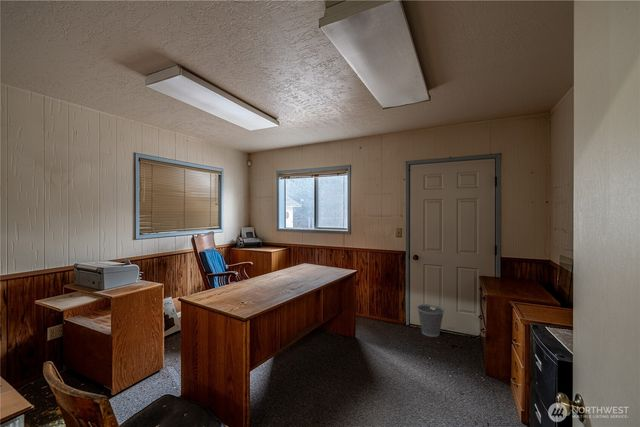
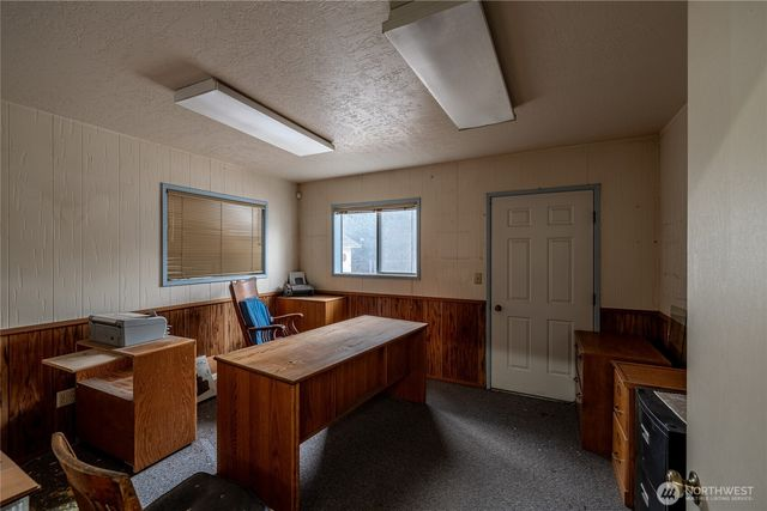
- wastebasket (430, 320)
